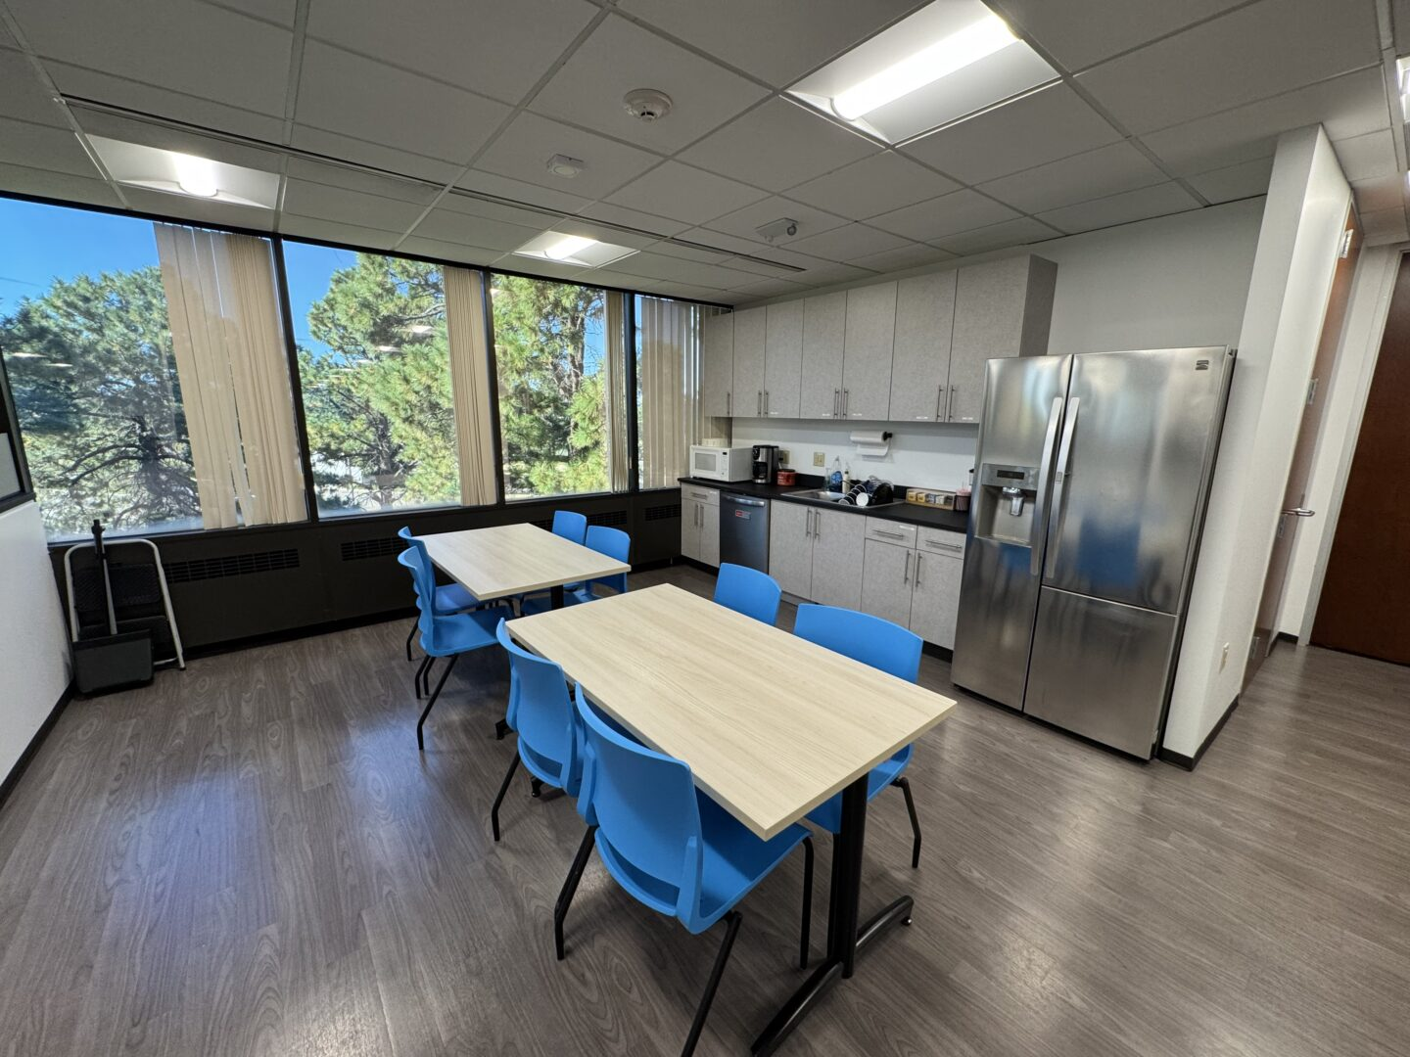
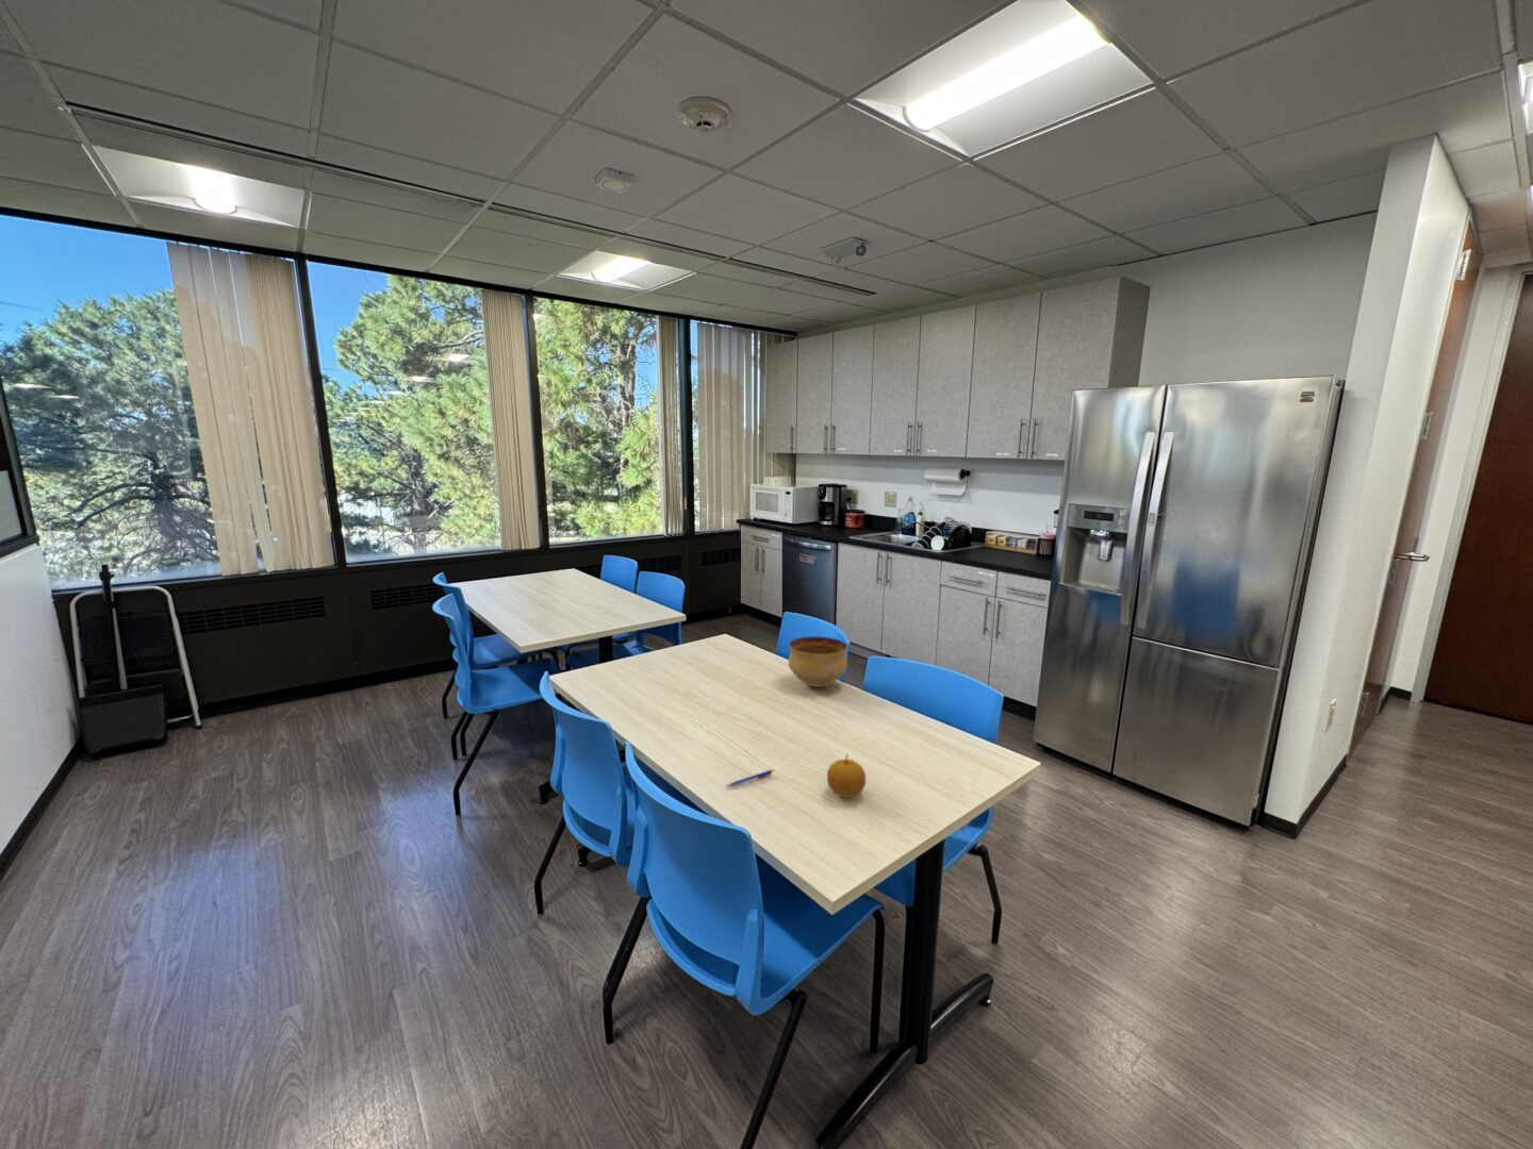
+ fruit (846, 774)
+ pen (750, 777)
+ bowl (817, 665)
